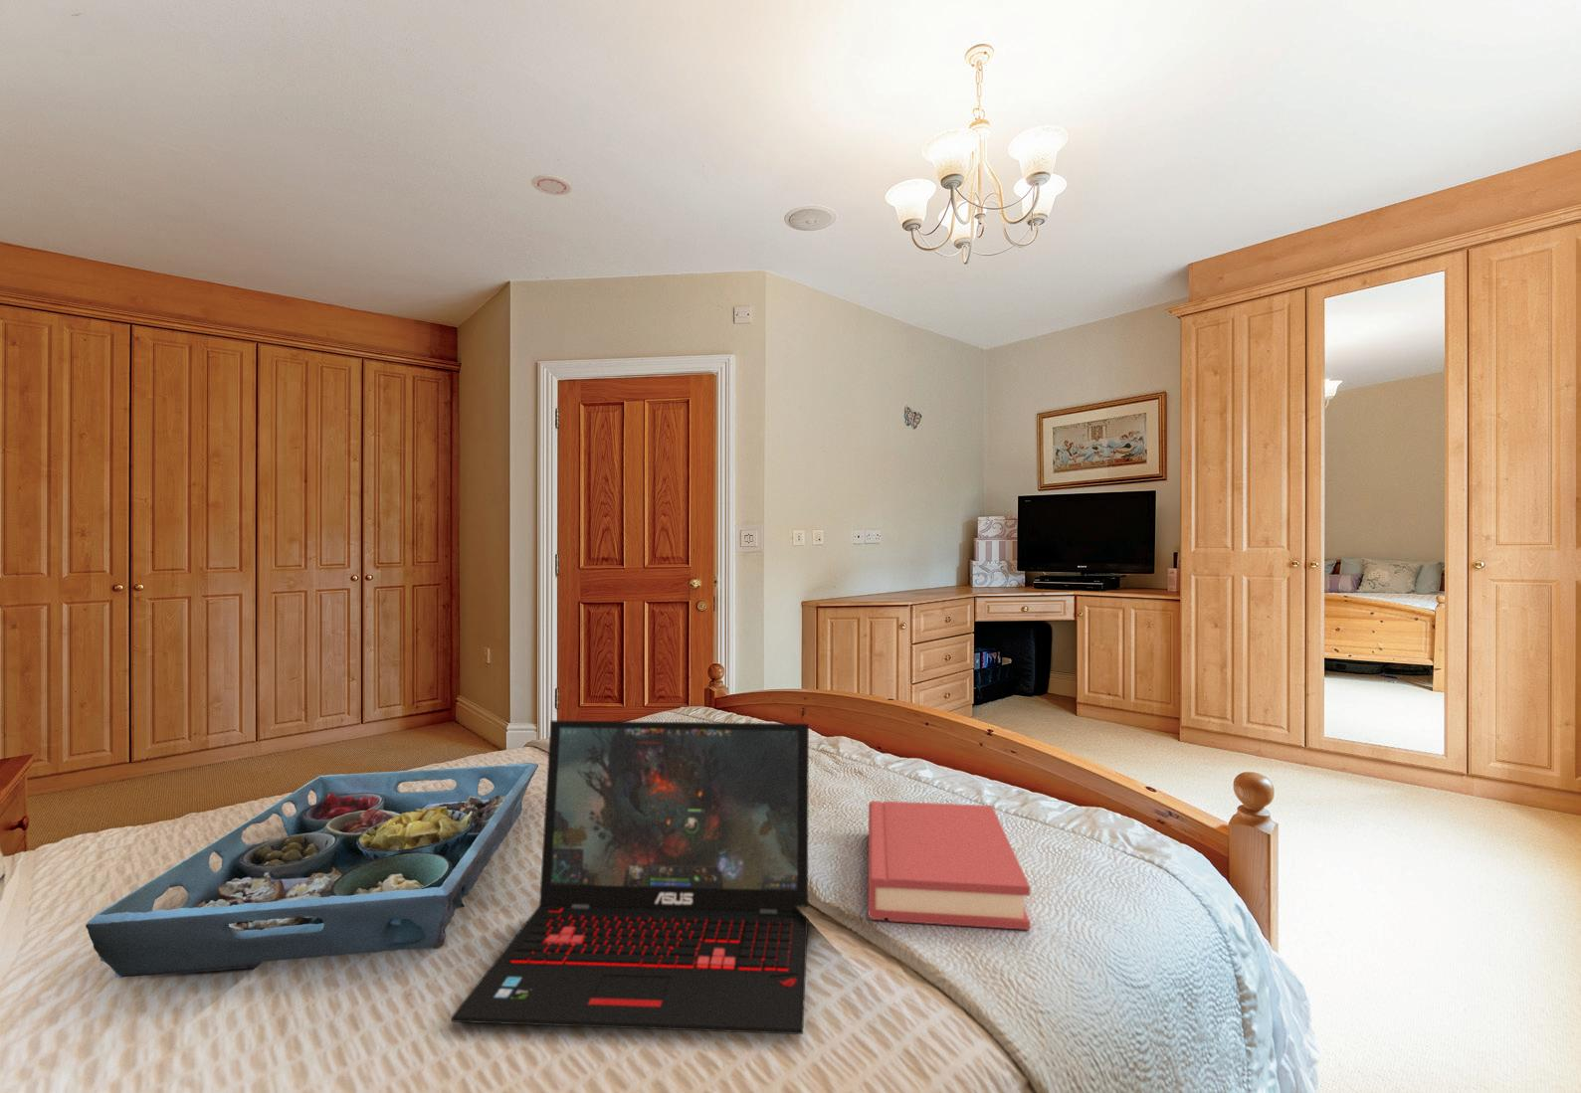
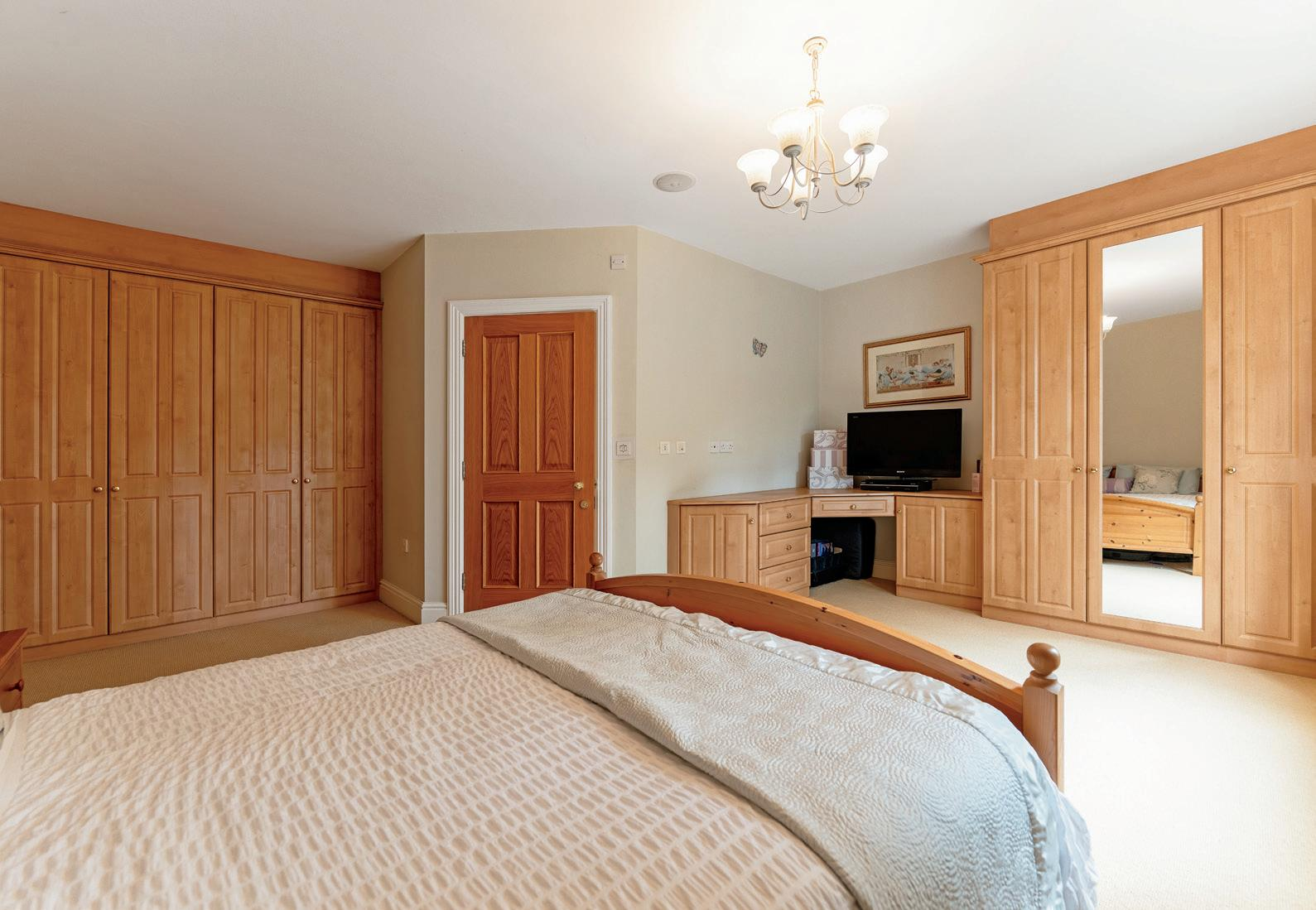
- hardback book (937, 855)
- laptop (656, 853)
- serving tray (372, 842)
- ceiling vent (551, 184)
